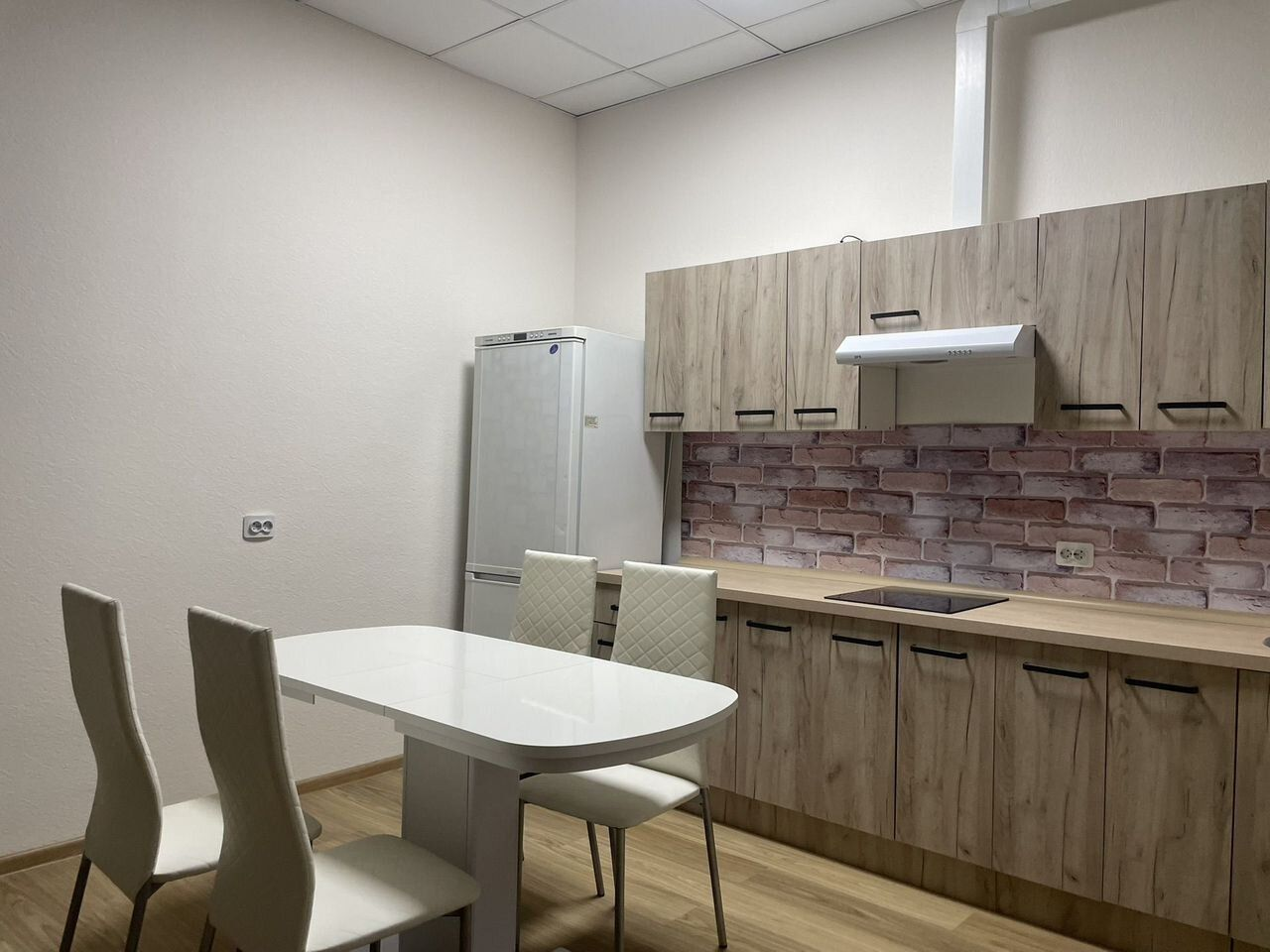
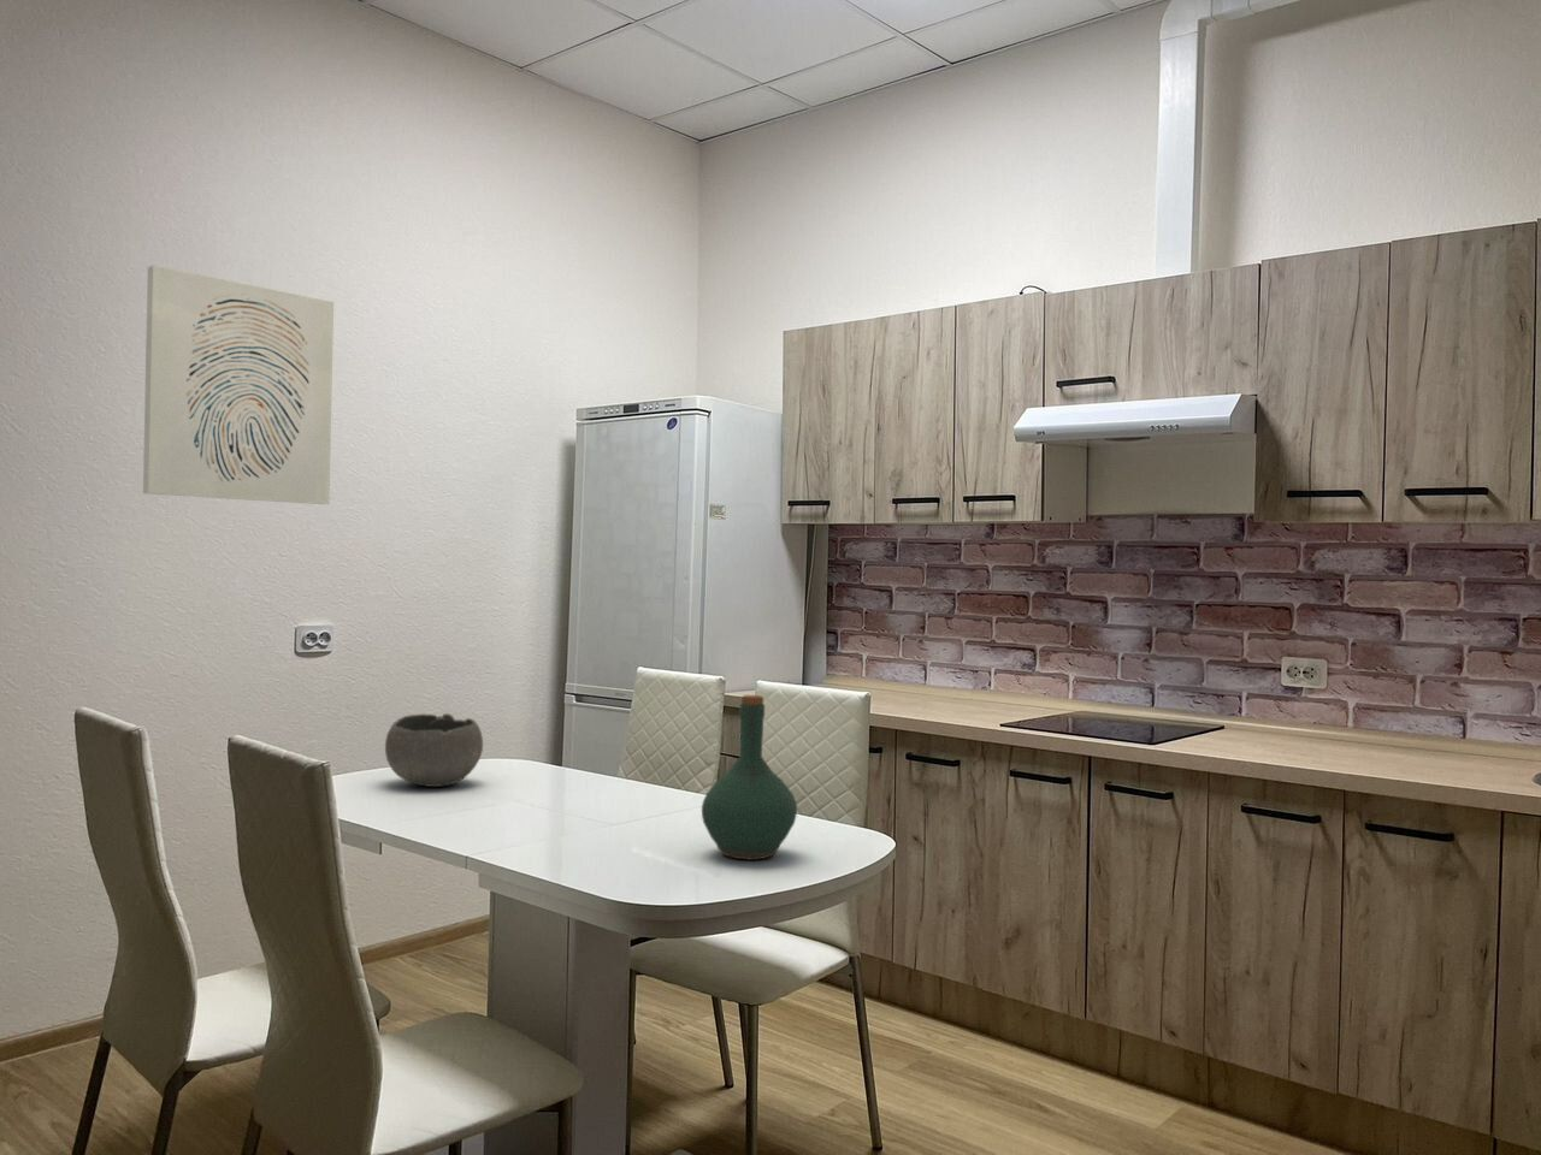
+ bottle (750, 775)
+ bowl (433, 751)
+ wall art (243, 392)
